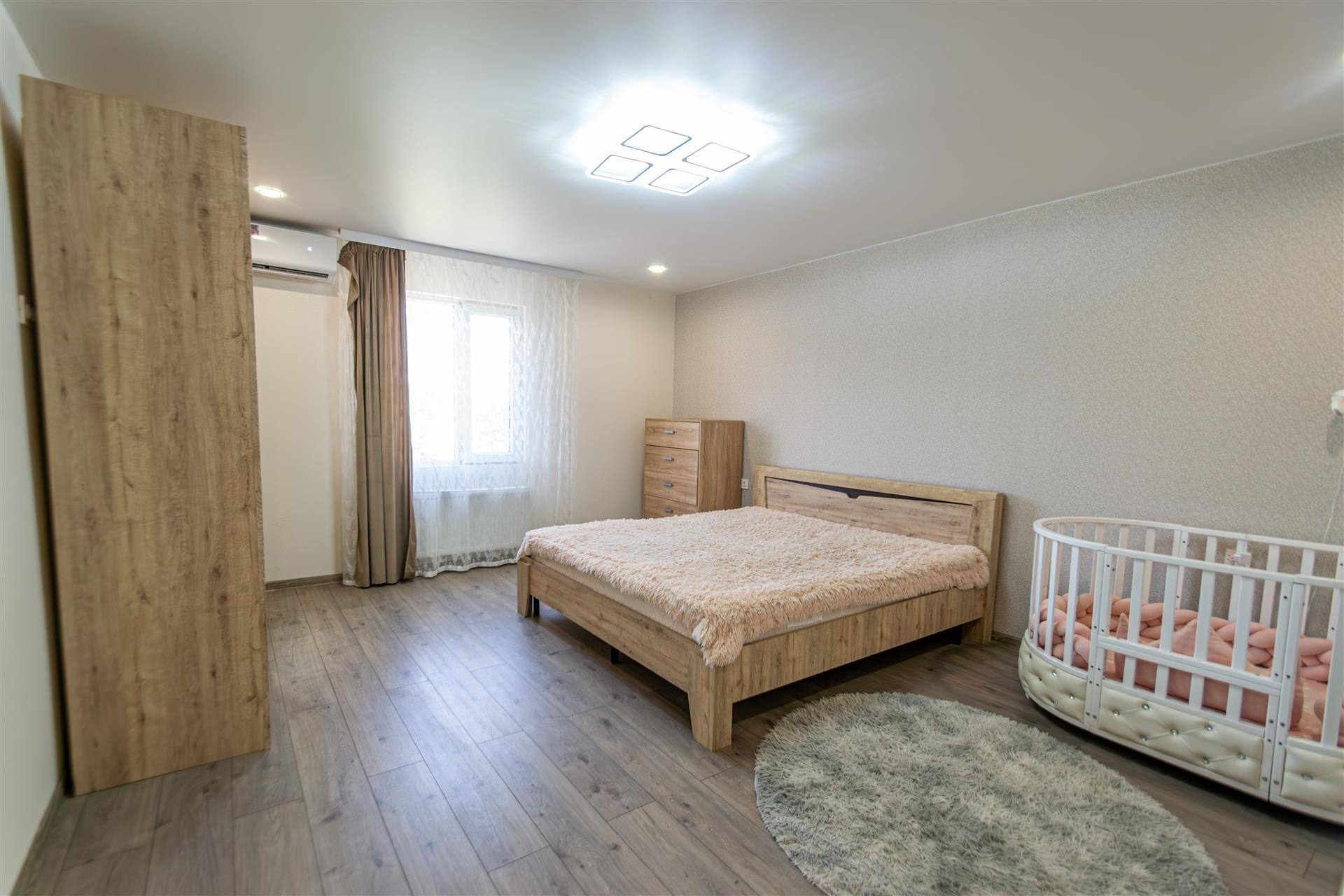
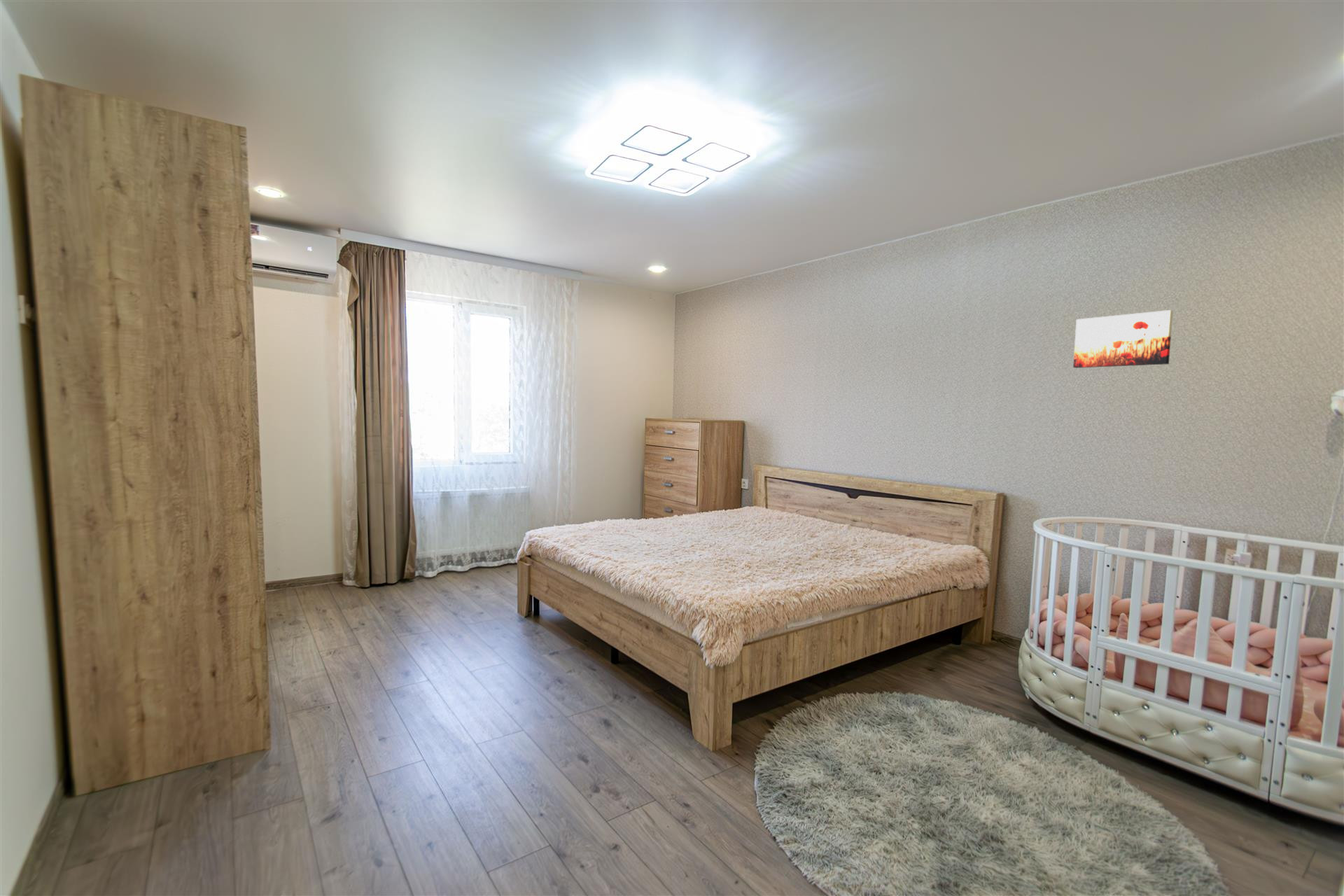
+ wall art (1120, 340)
